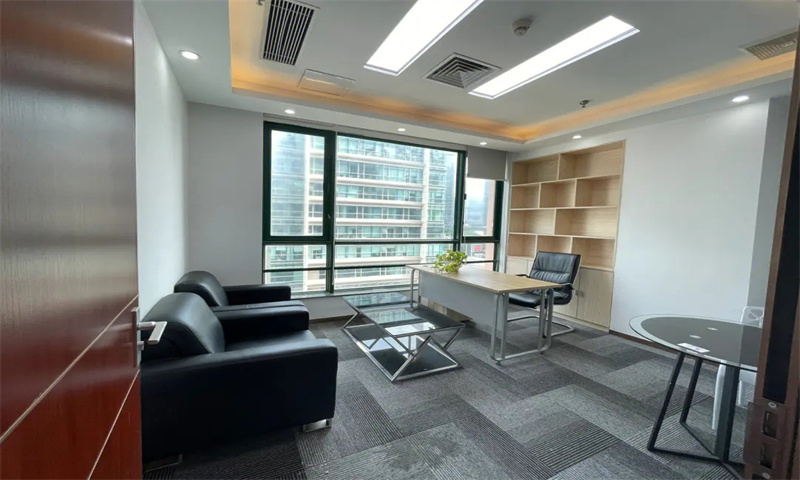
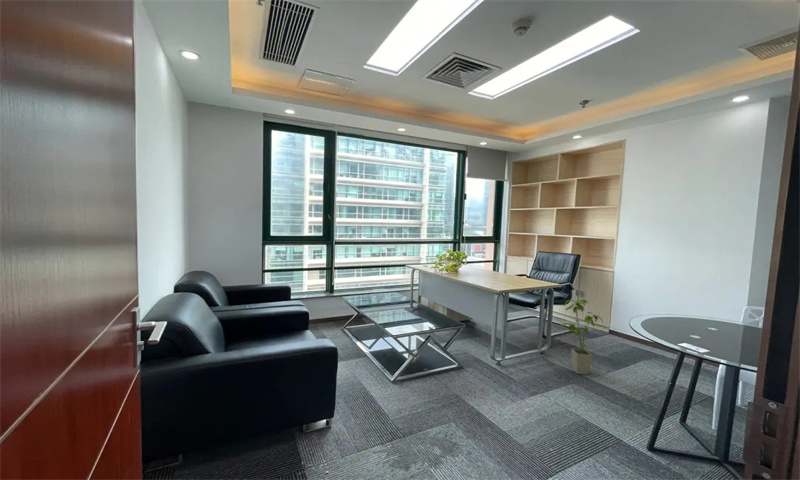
+ house plant (576, 335)
